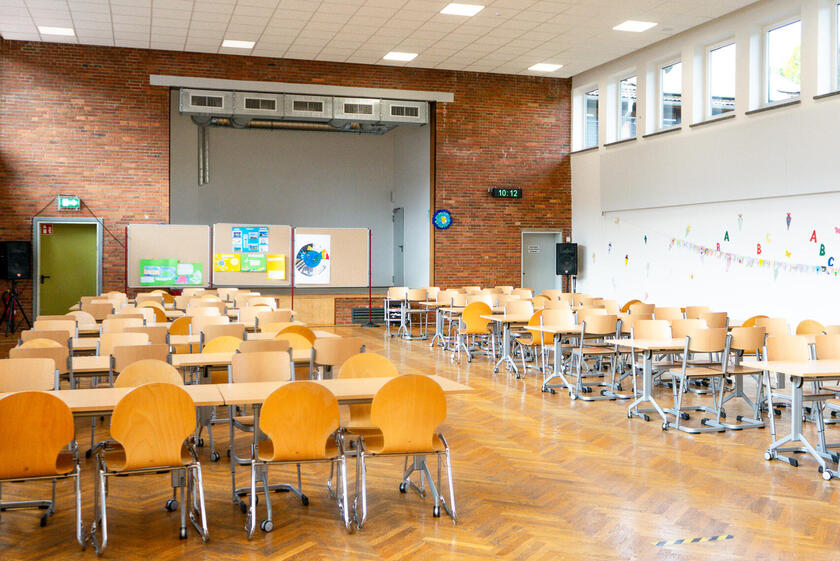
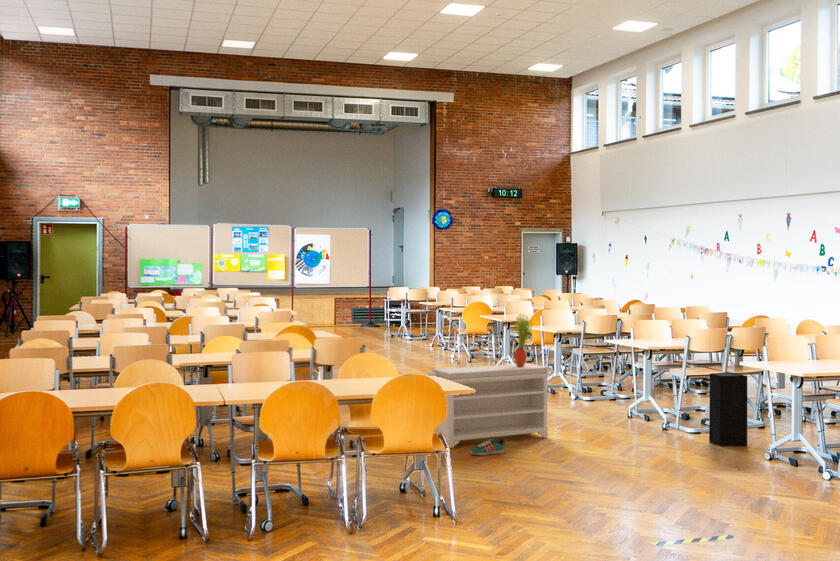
+ bench (490, 403)
+ sneaker (487, 446)
+ speaker (726, 408)
+ potted plant (523, 339)
